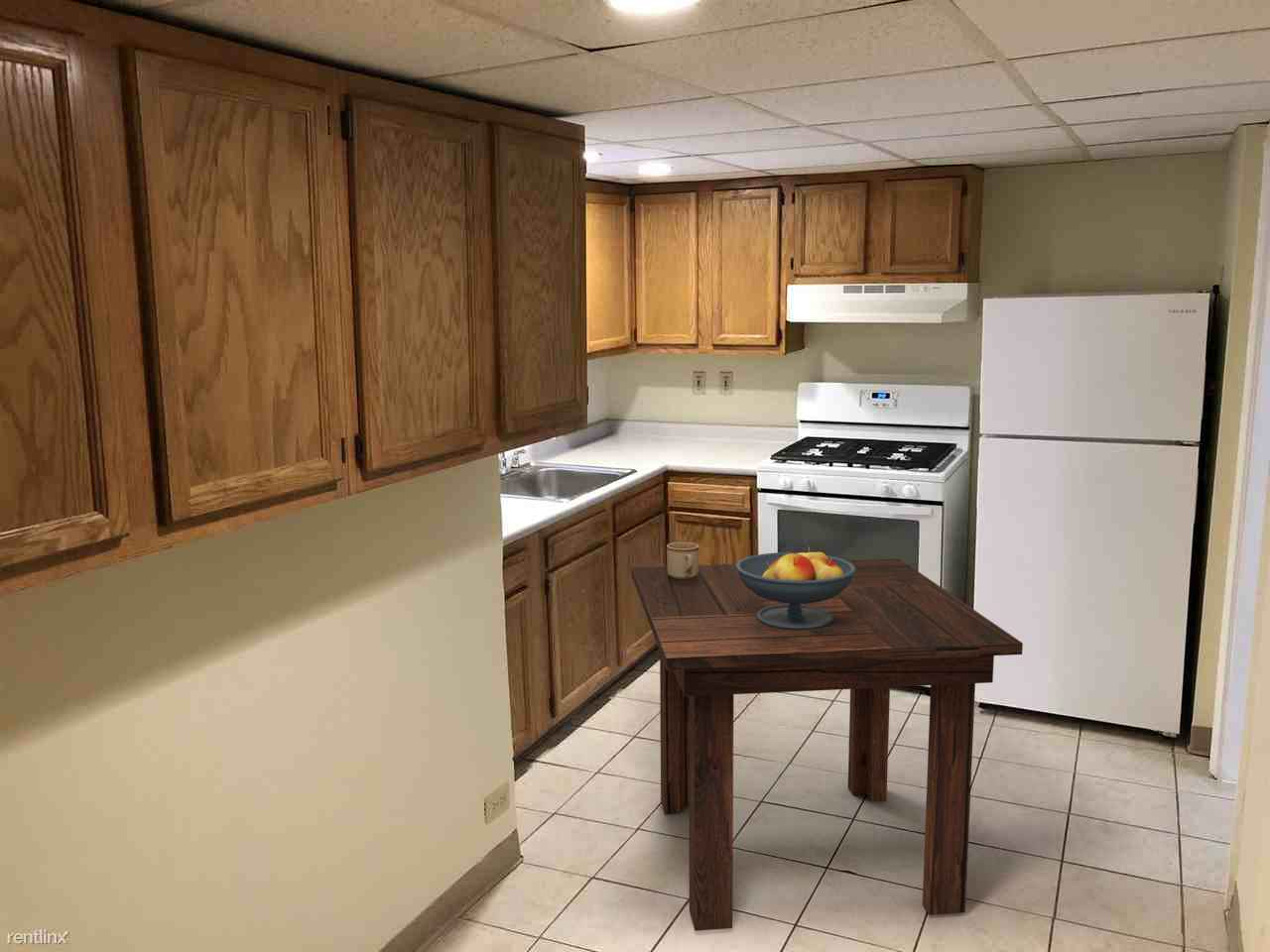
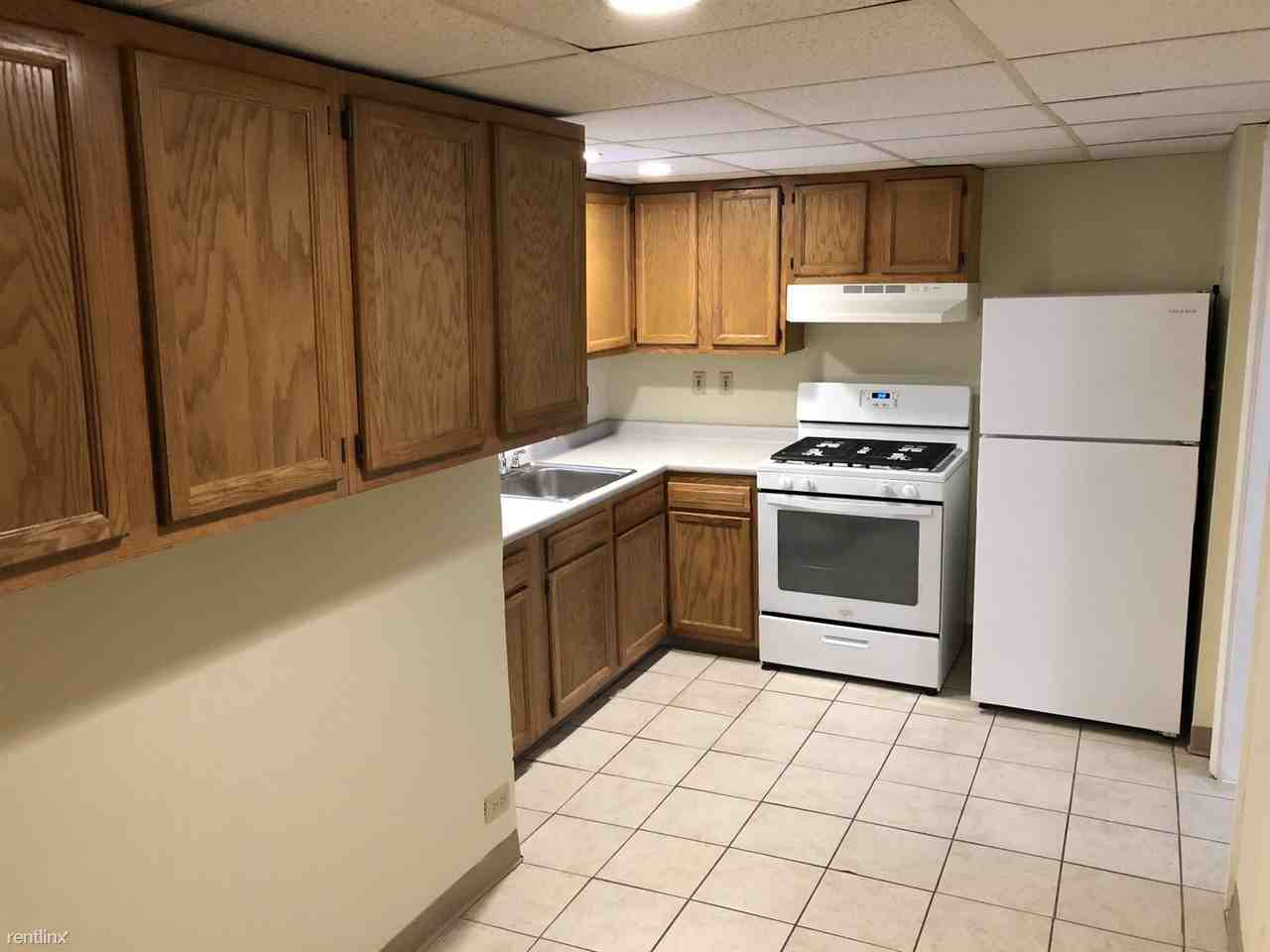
- mug (684, 561)
- fruit bowl (795, 582)
- dining table (794, 691)
